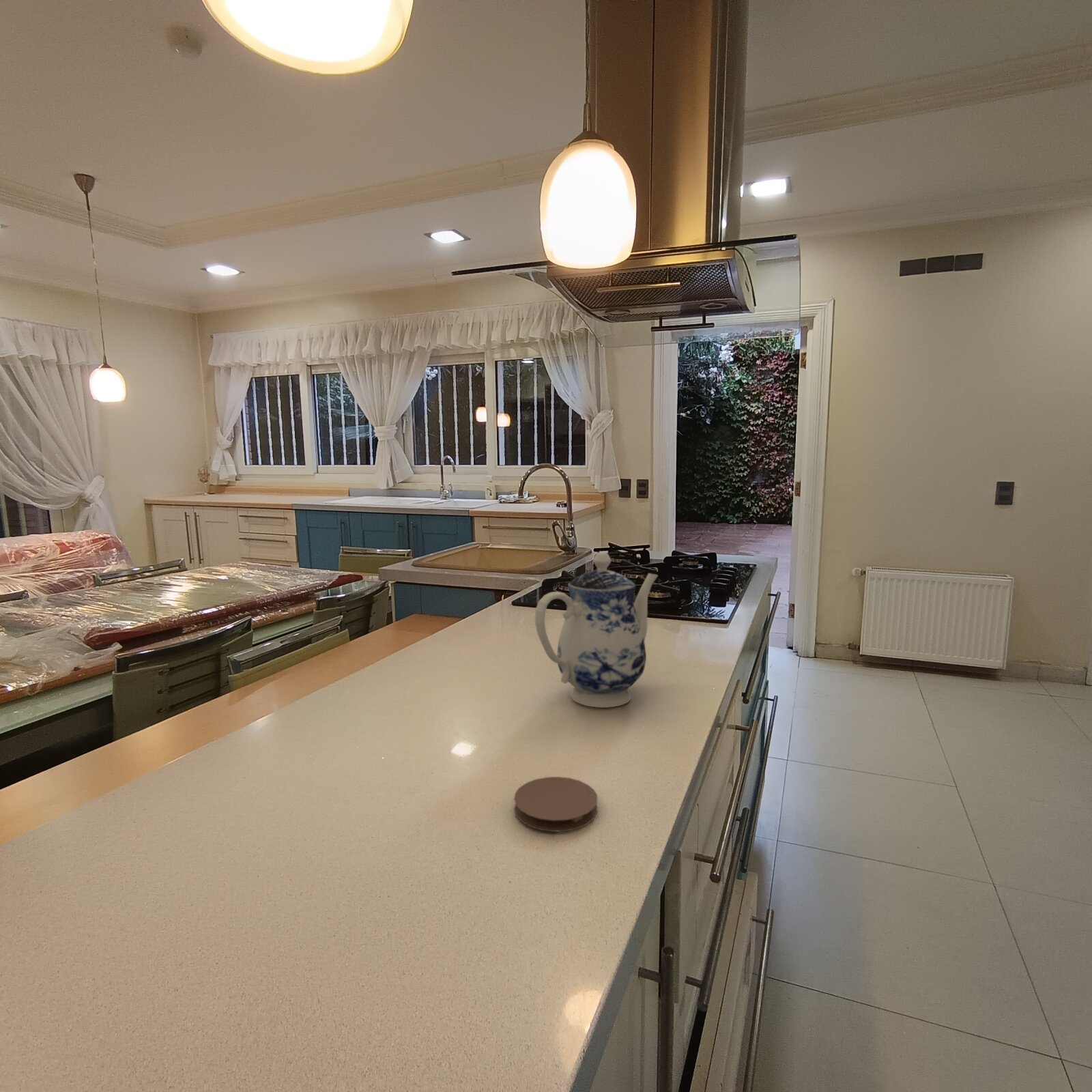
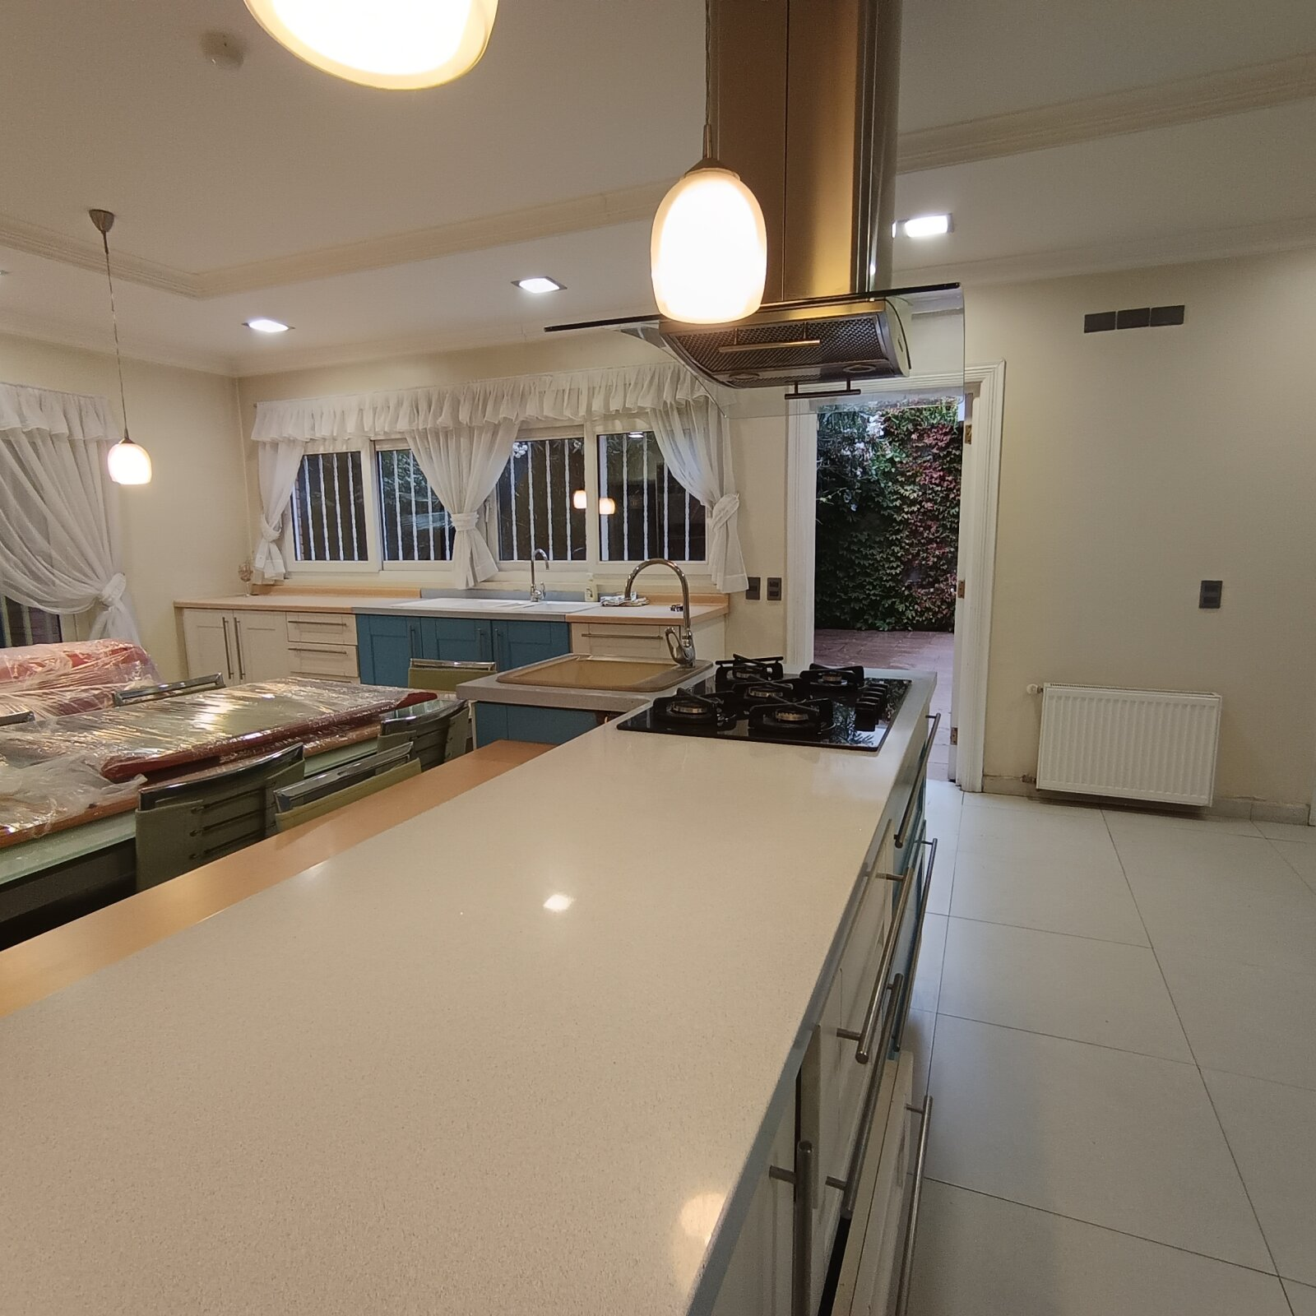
- teapot (601, 625)
- coaster (556, 802)
